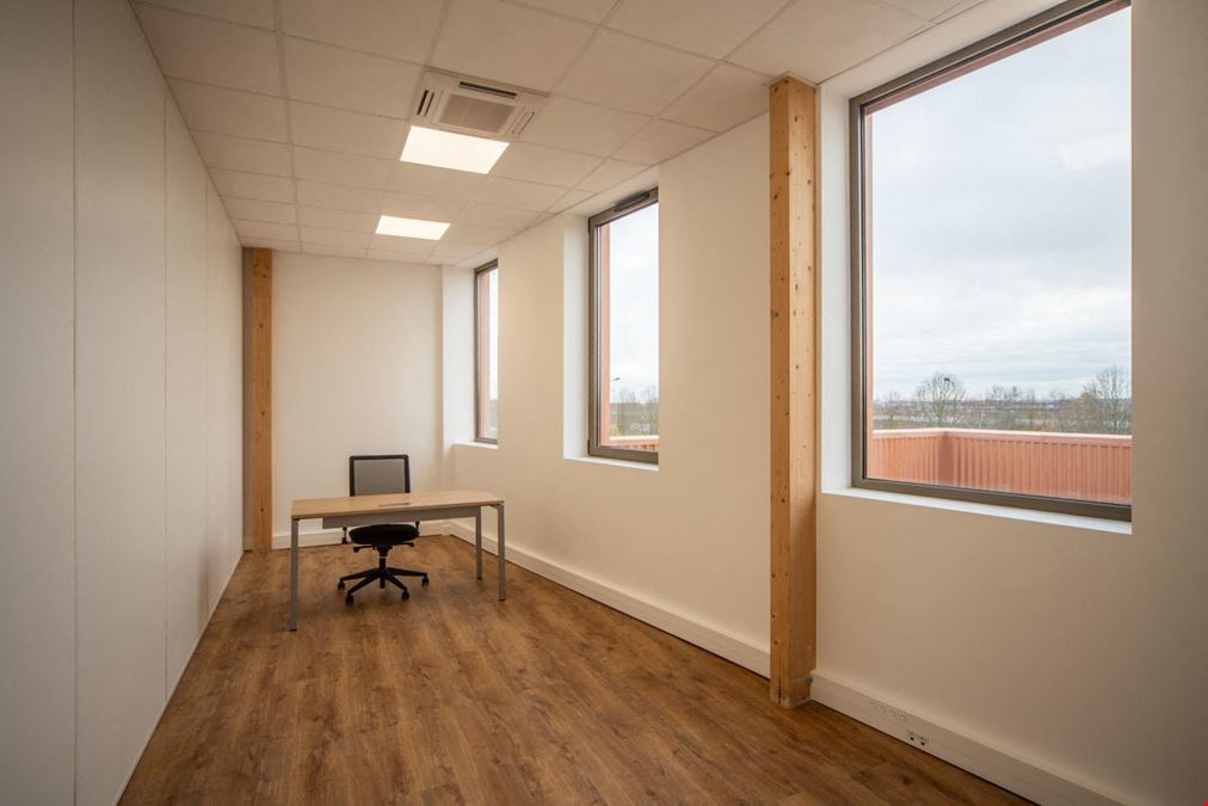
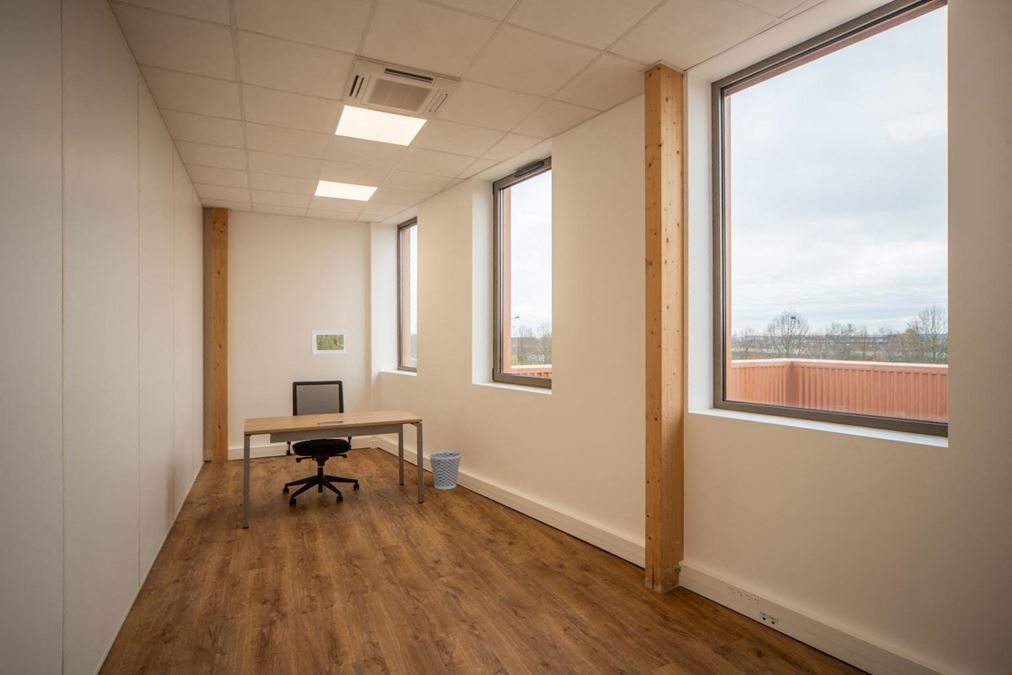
+ wastebasket (445, 470)
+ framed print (330, 342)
